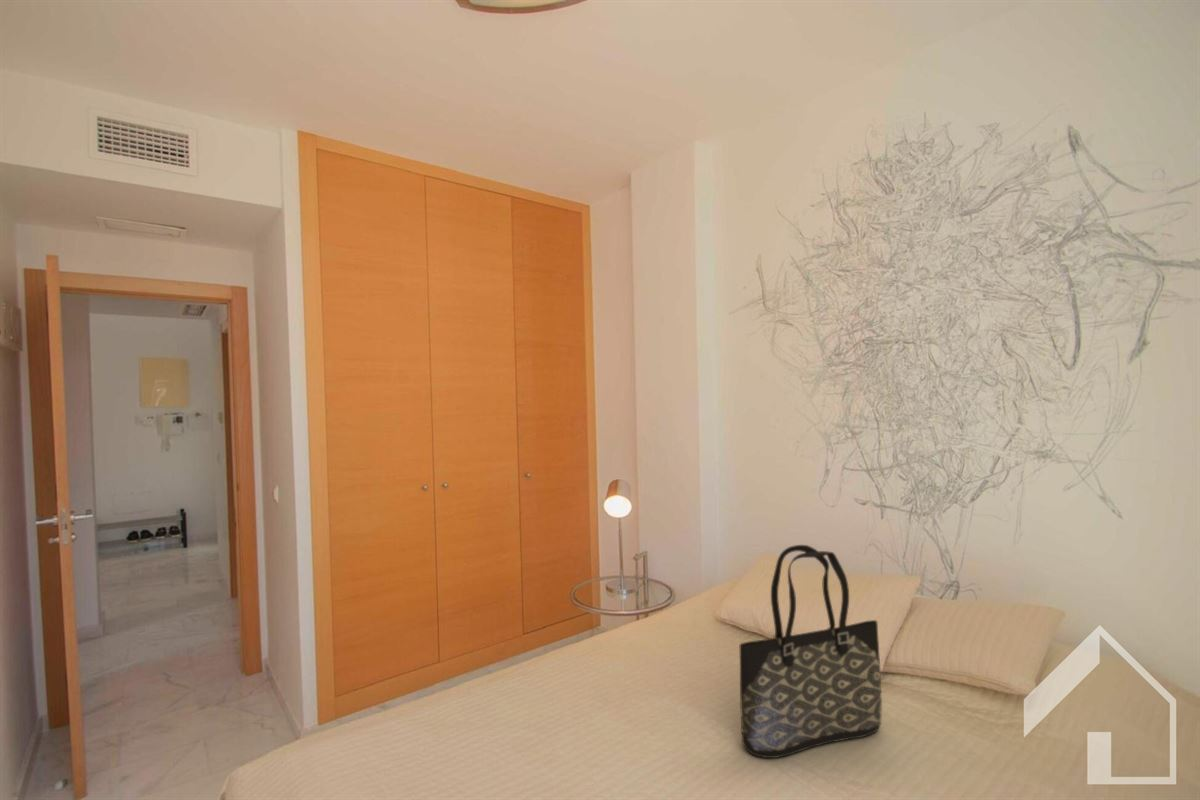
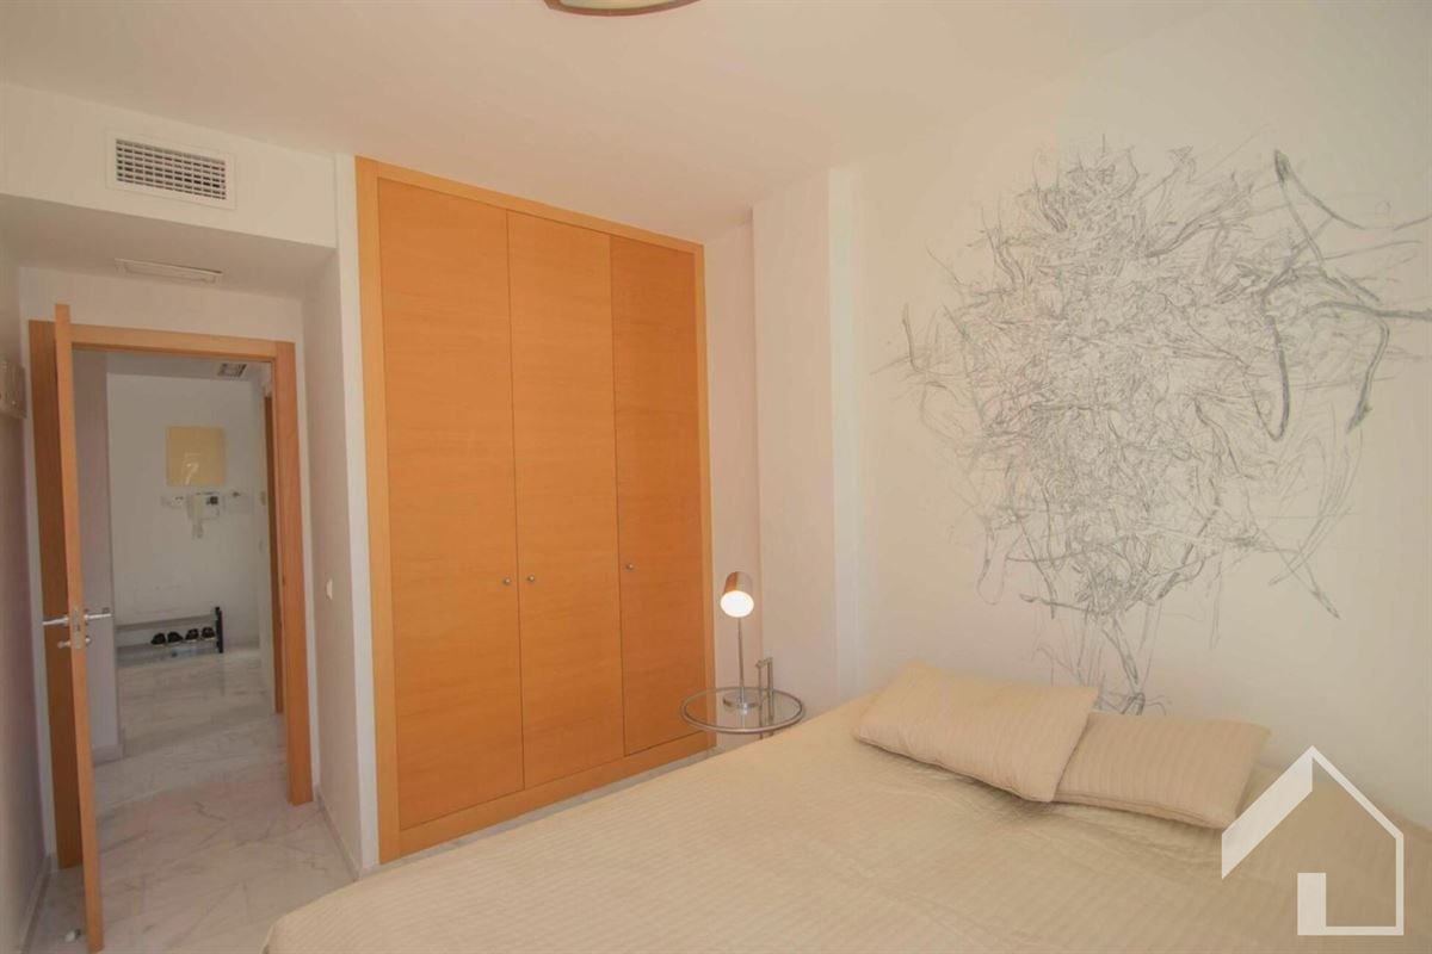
- tote bag (809, 642)
